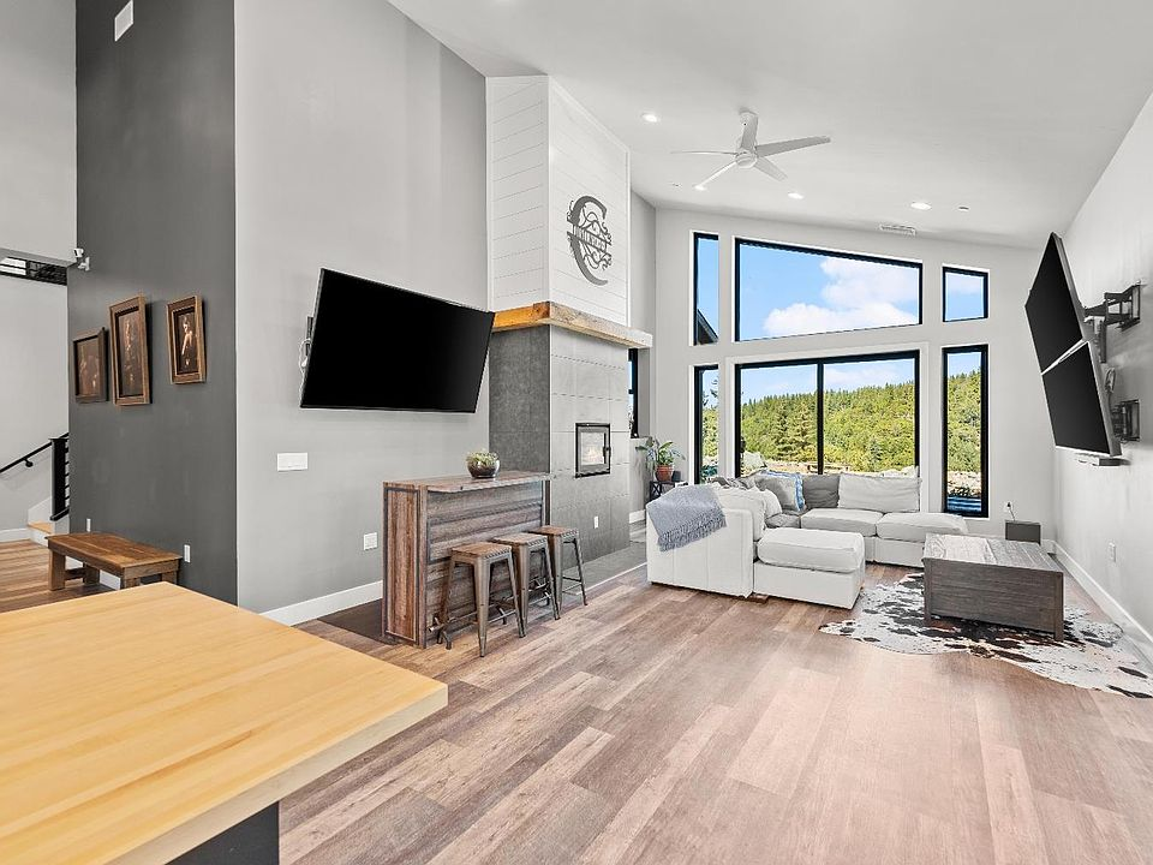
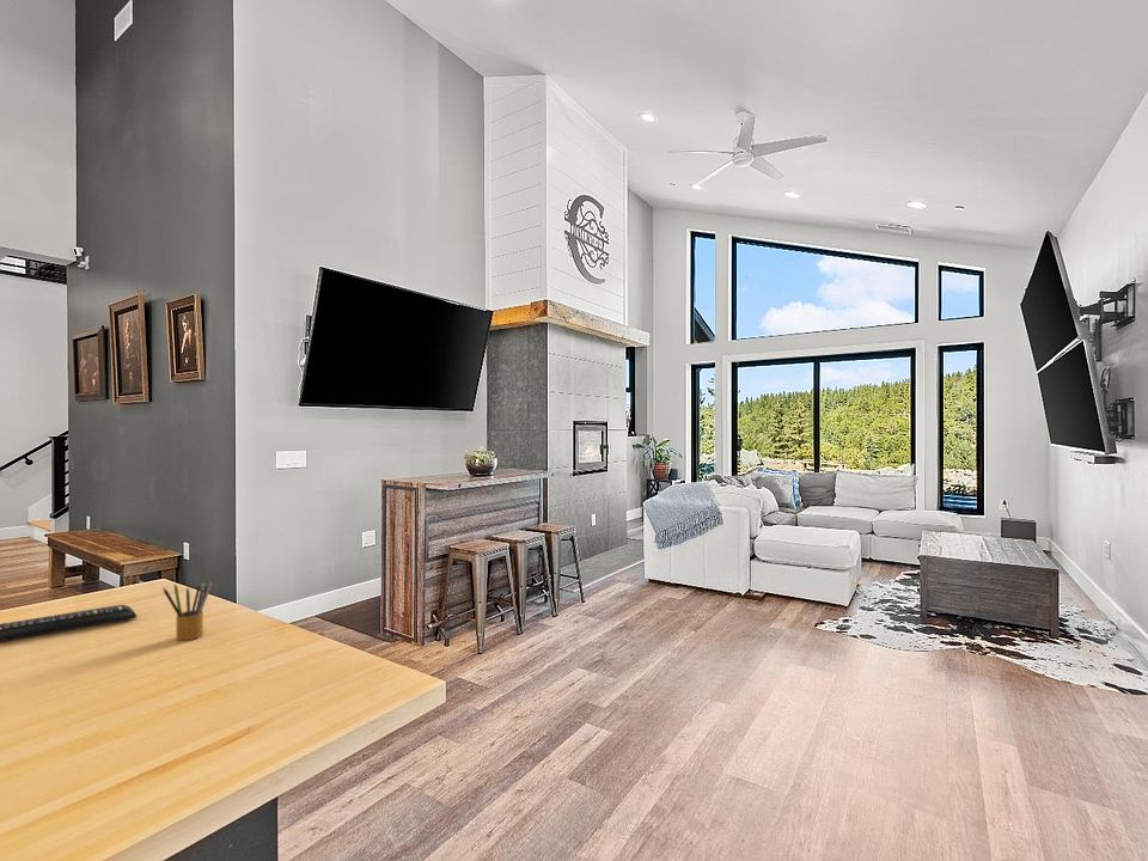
+ remote control (61, 622)
+ pencil box (188, 607)
